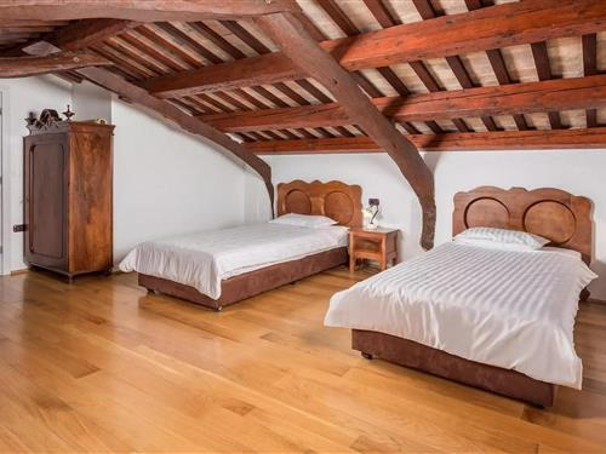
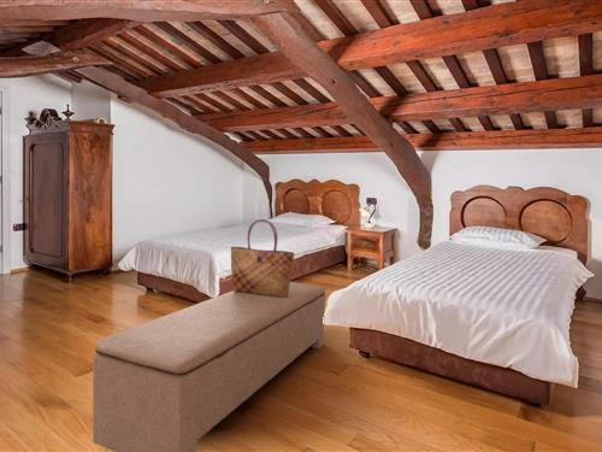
+ tote bag (261, 256)
+ bench (237, 344)
